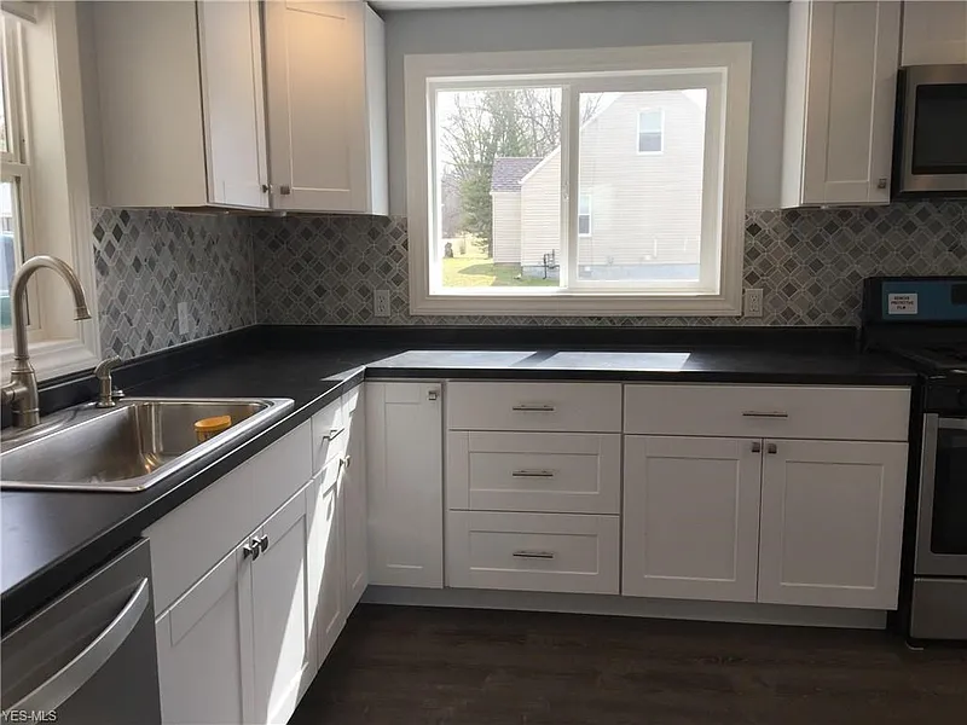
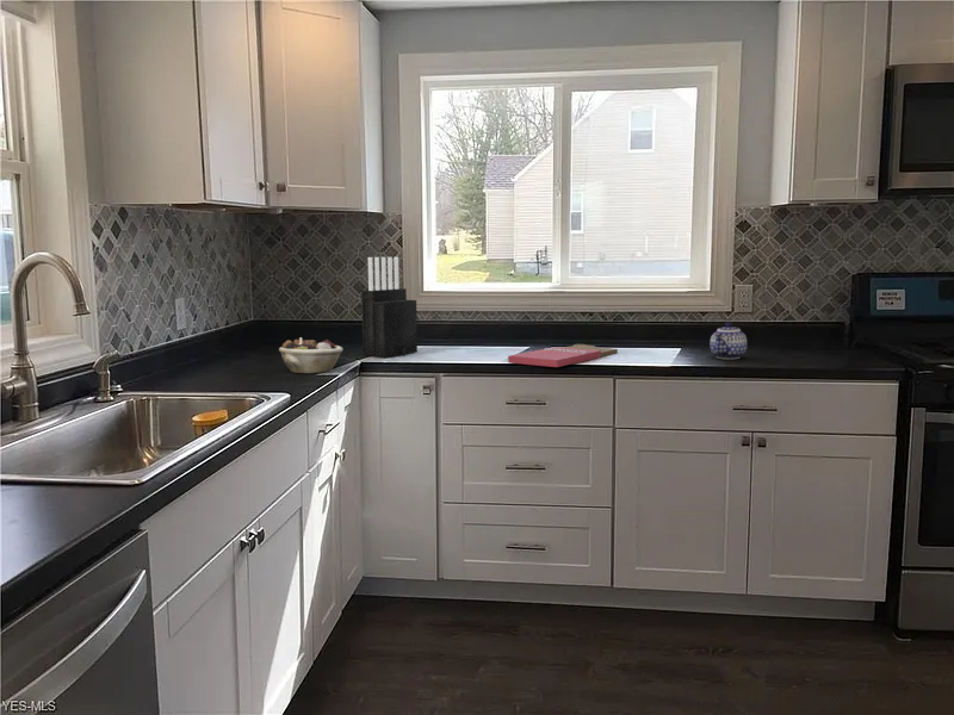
+ teapot (729, 340)
+ knife block (391, 305)
+ cutting board (568, 352)
+ succulent planter (311, 354)
